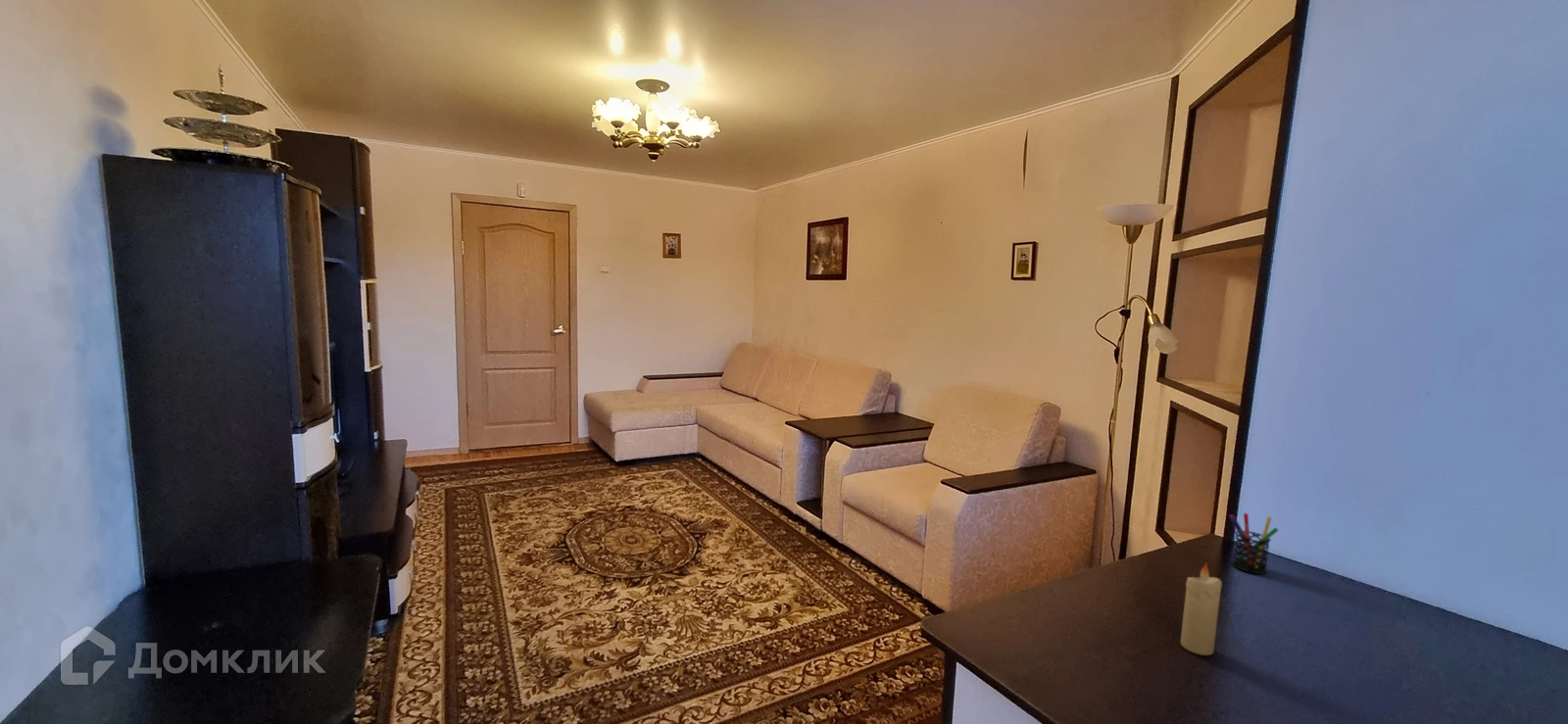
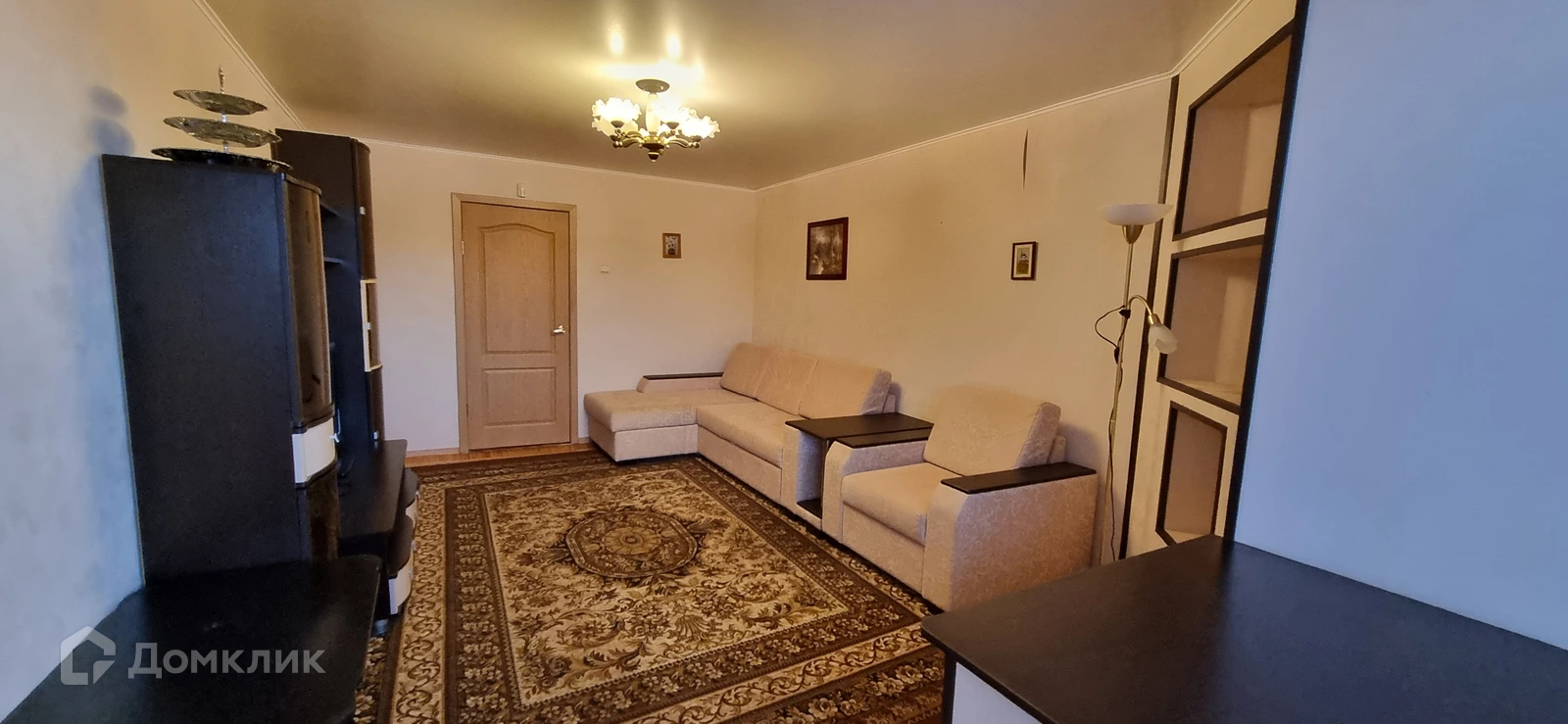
- candle (1200, 605)
- pen holder (1254, 541)
